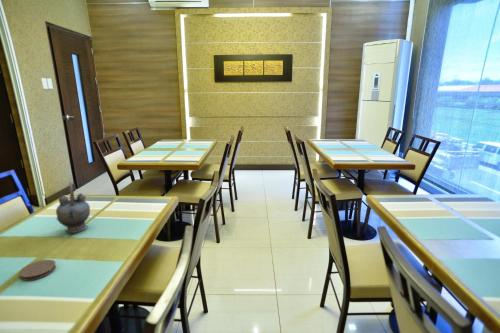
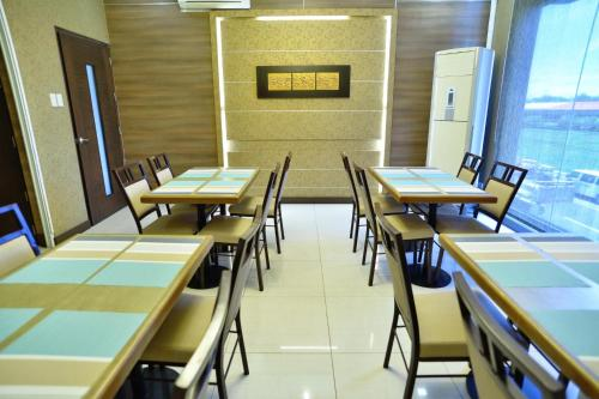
- teapot (72, 207)
- coaster (38, 269)
